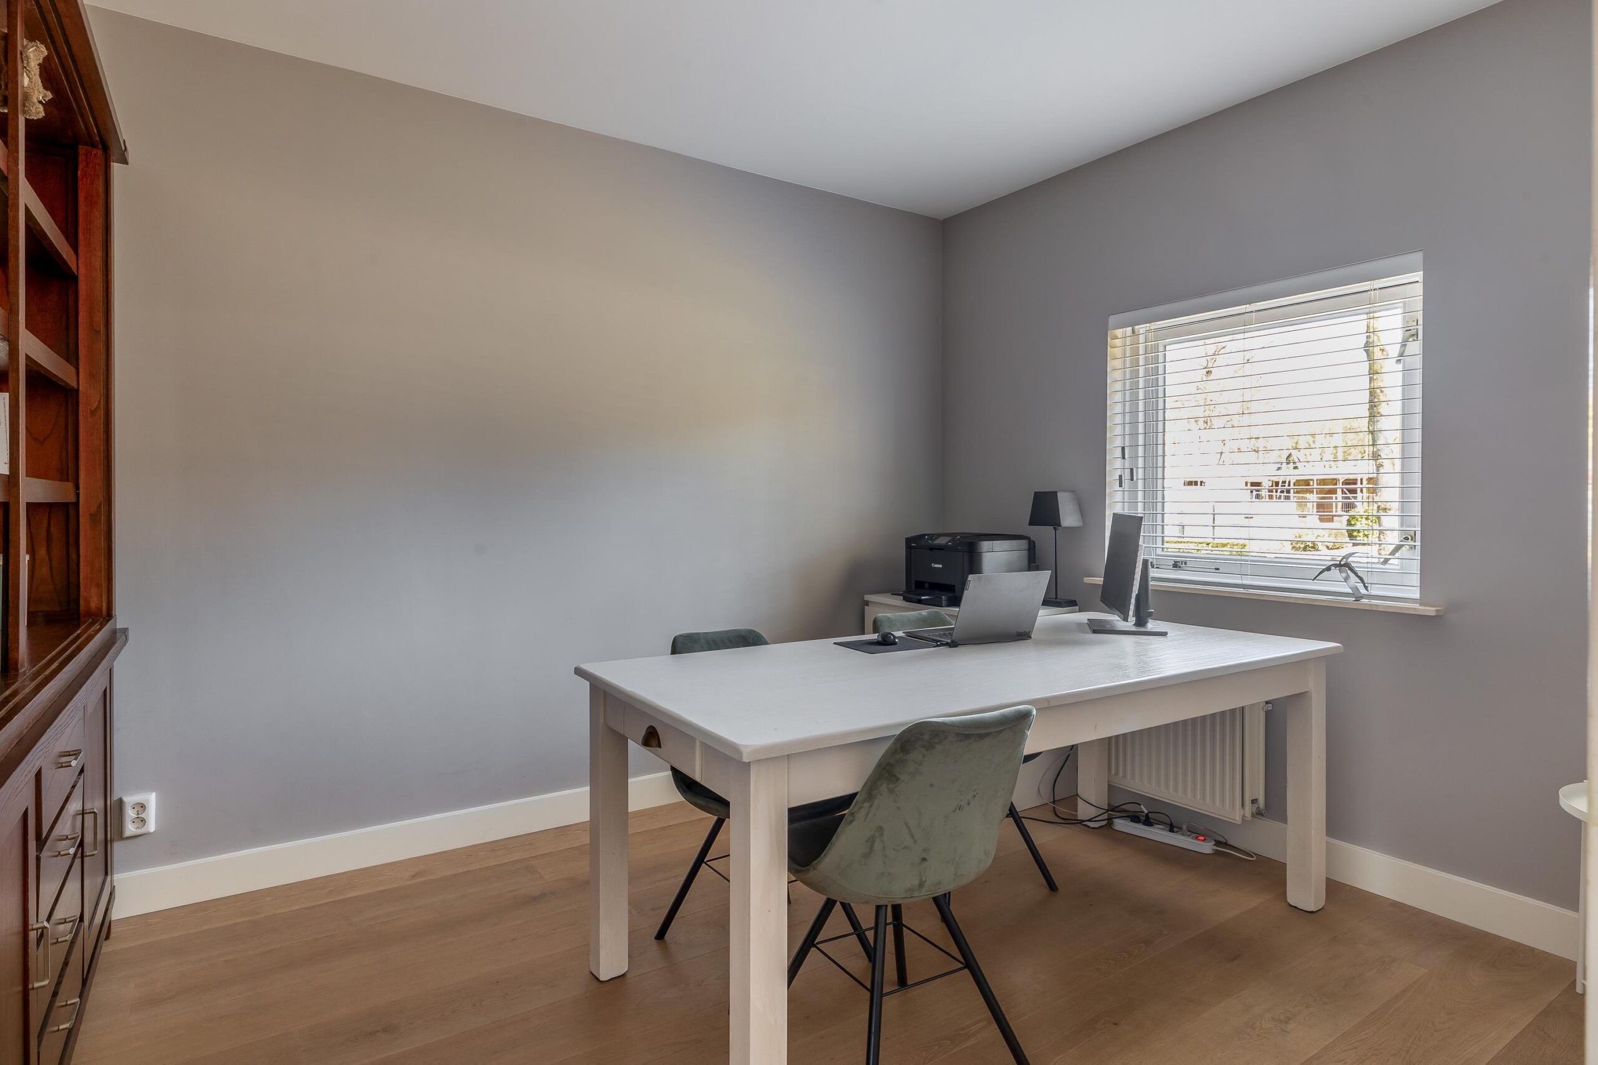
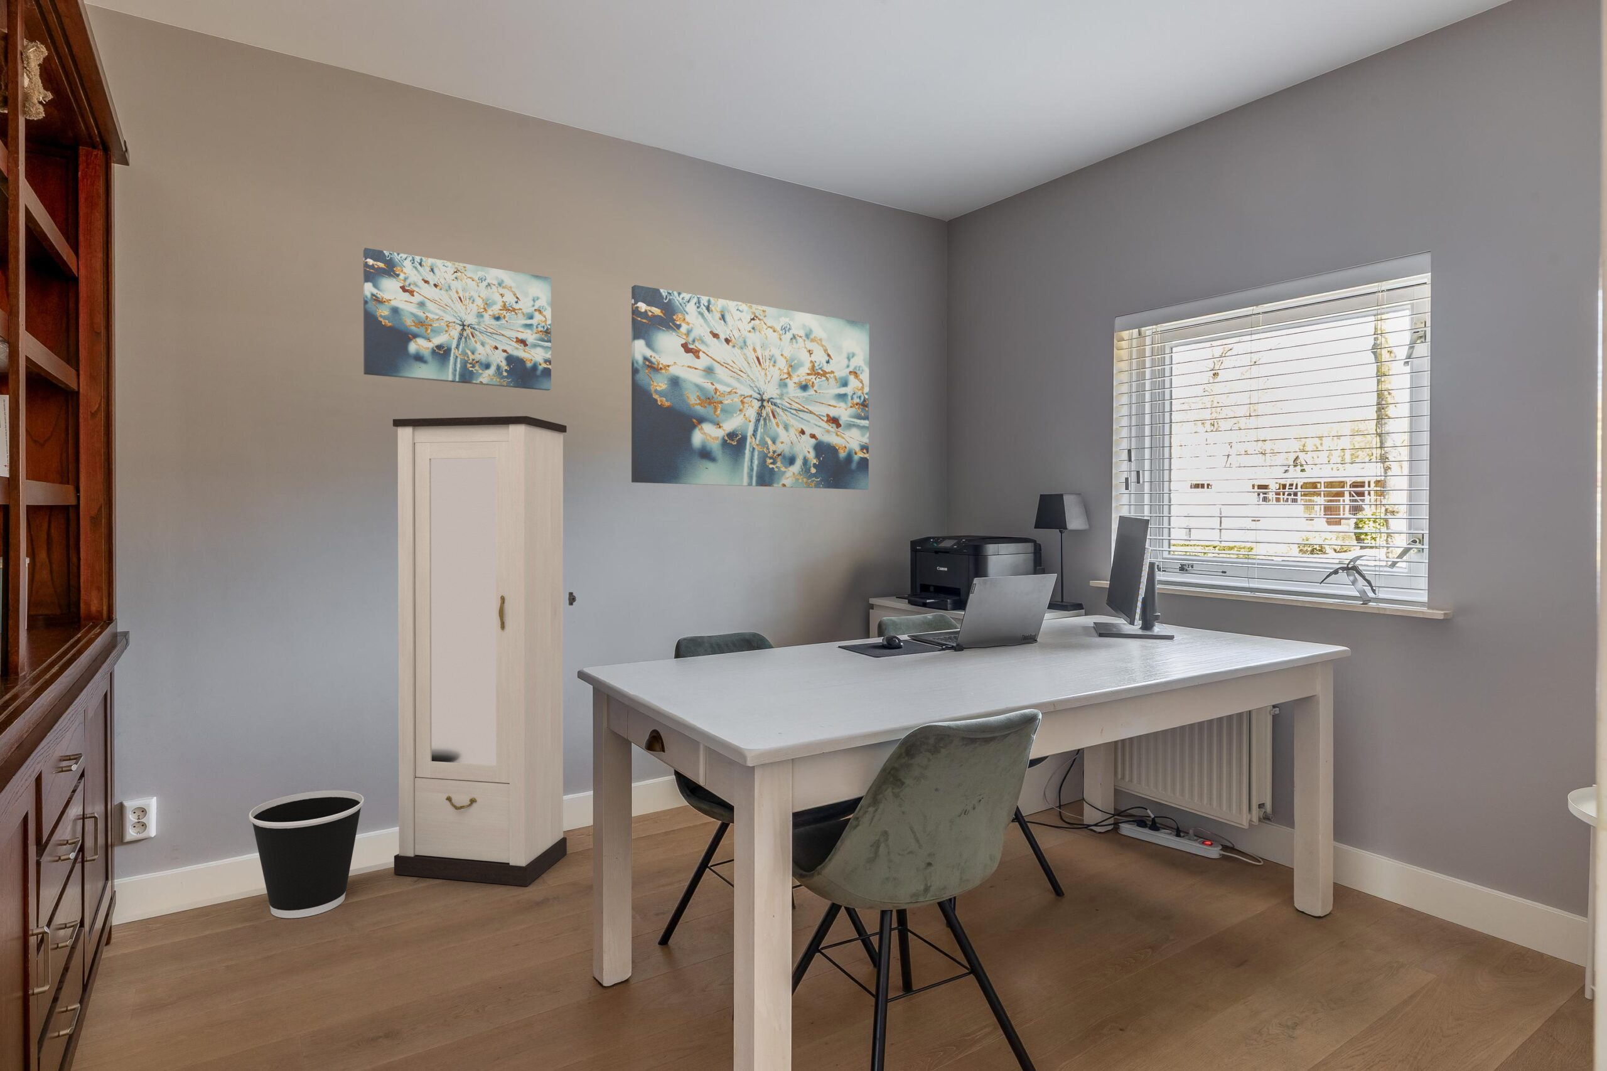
+ wall art (462, 323)
+ wall art (759, 397)
+ wastebasket (308, 855)
+ cabinet (483, 644)
